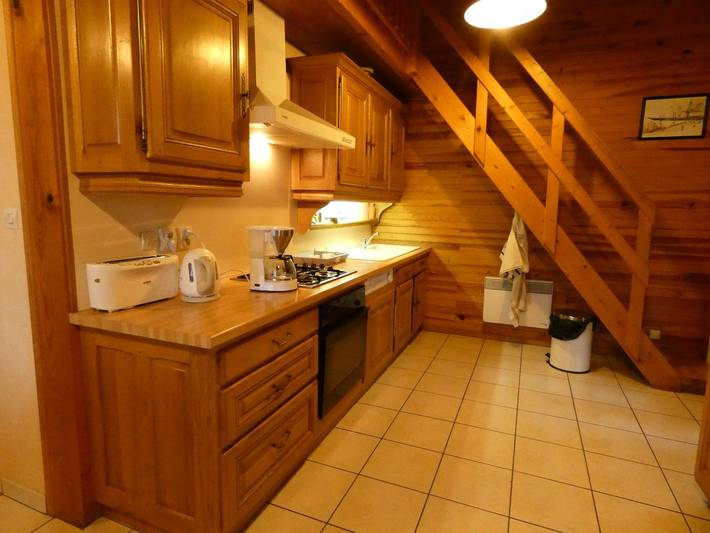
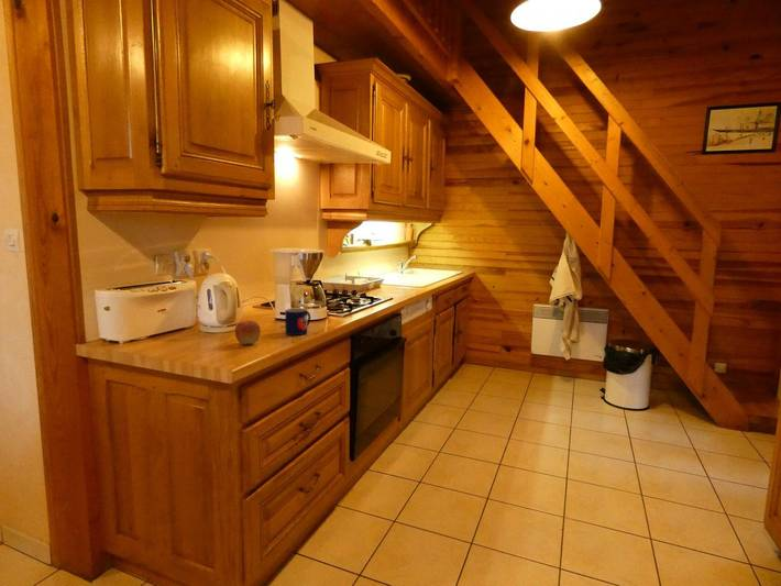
+ apple (248, 332)
+ mug (299, 320)
